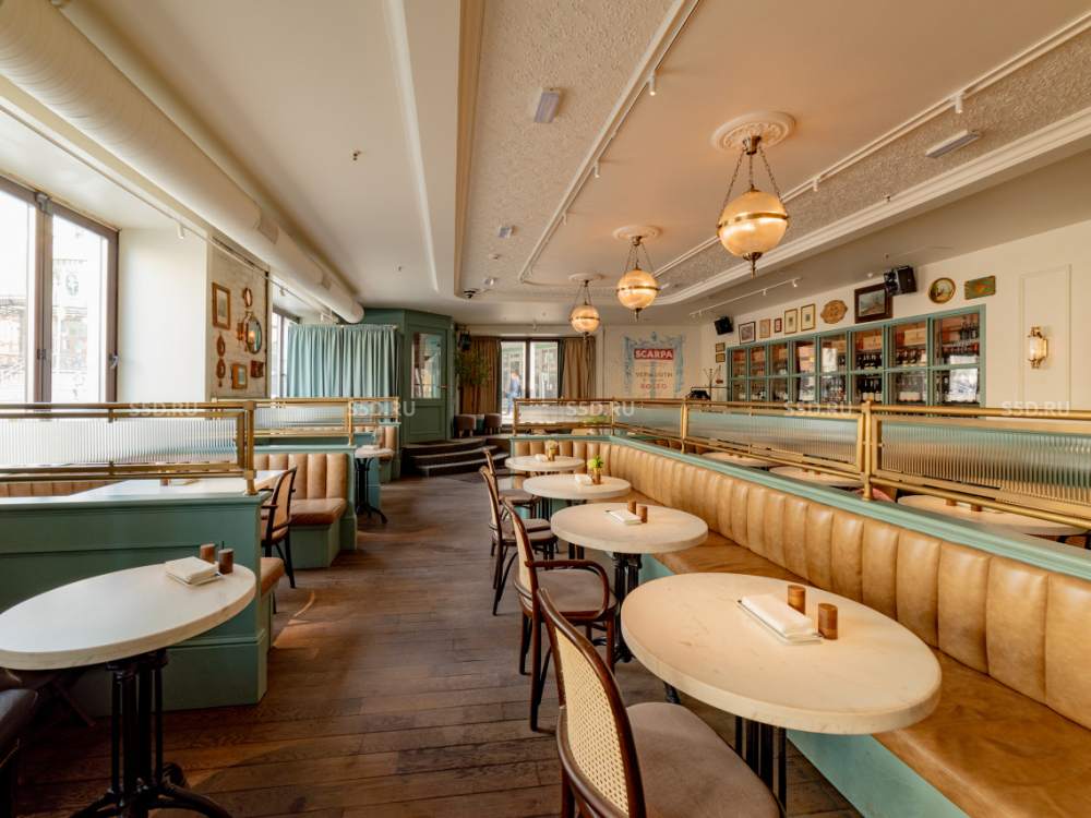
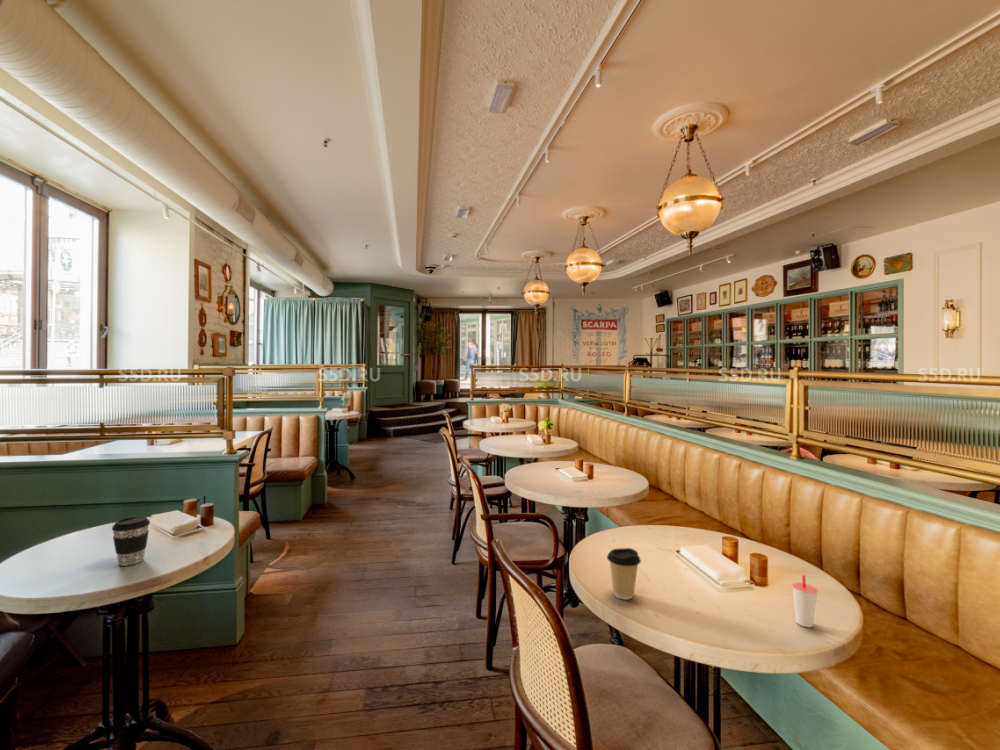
+ coffee cup (623, 573)
+ coffee cup (131, 540)
+ cup (804, 599)
